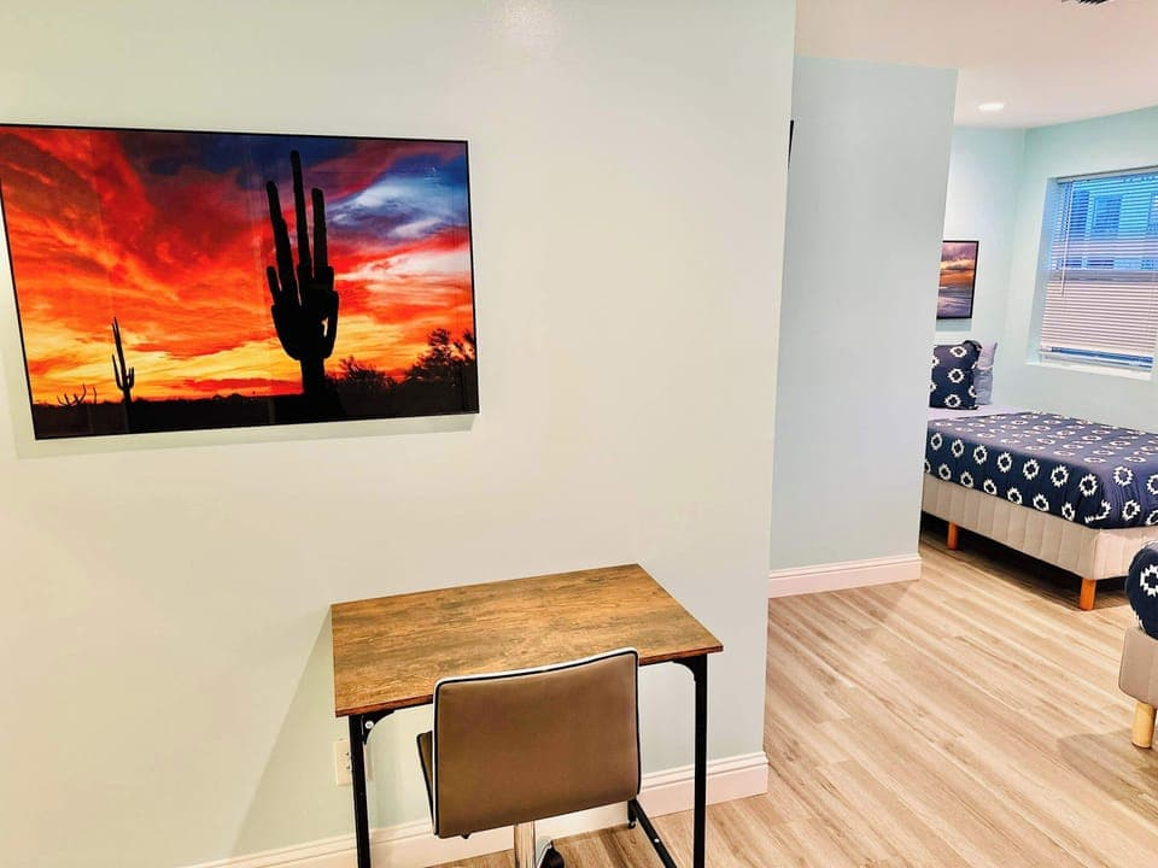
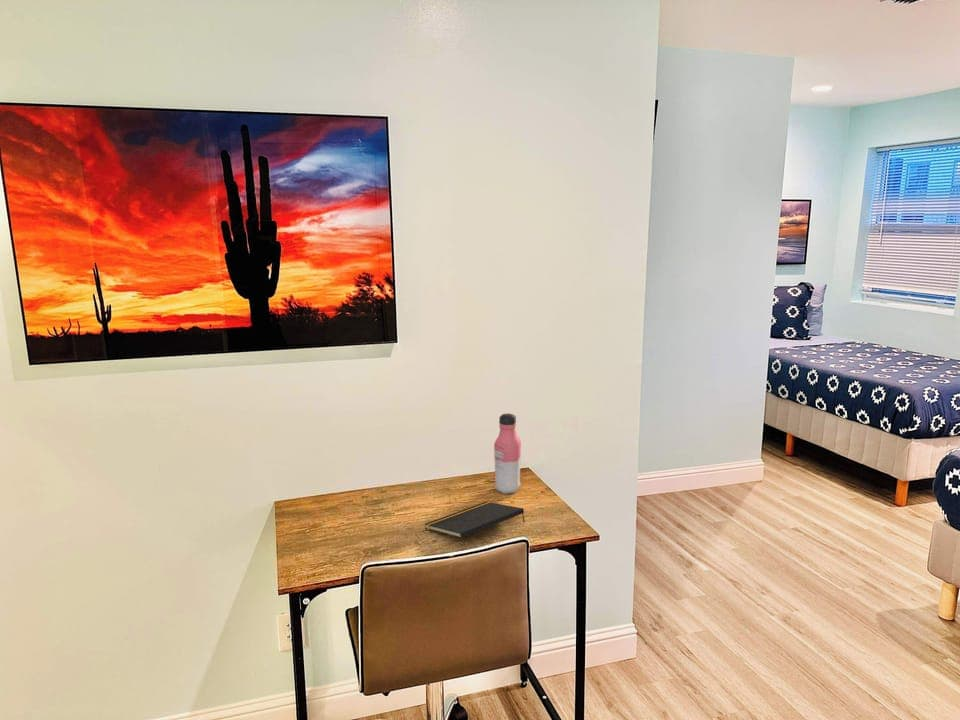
+ notepad (474, 518)
+ water bottle (507, 452)
